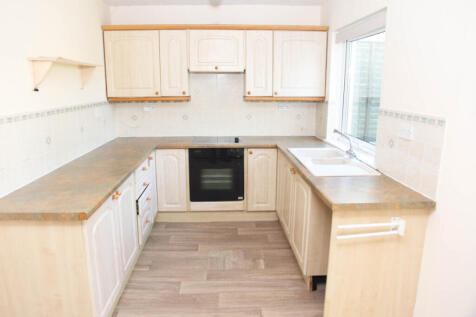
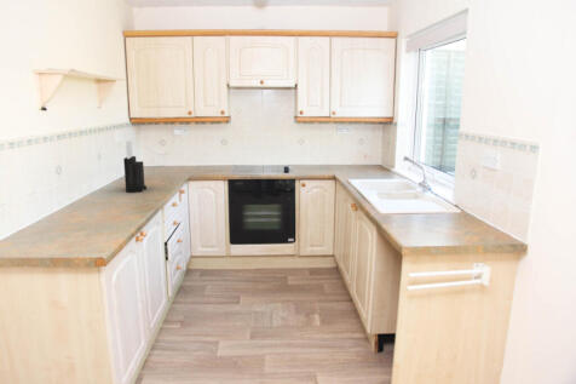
+ knife block (136, 165)
